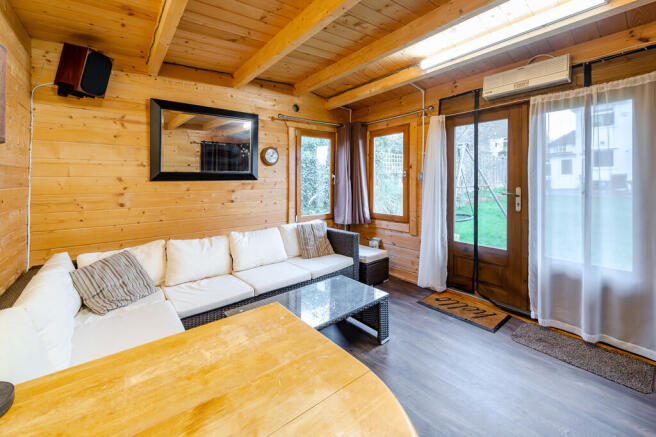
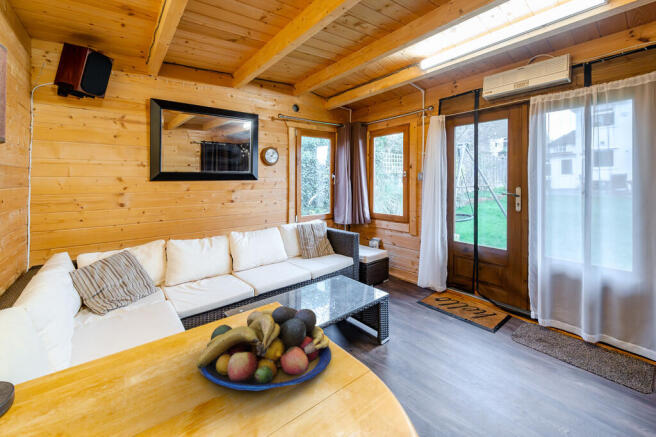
+ fruit bowl (268, 333)
